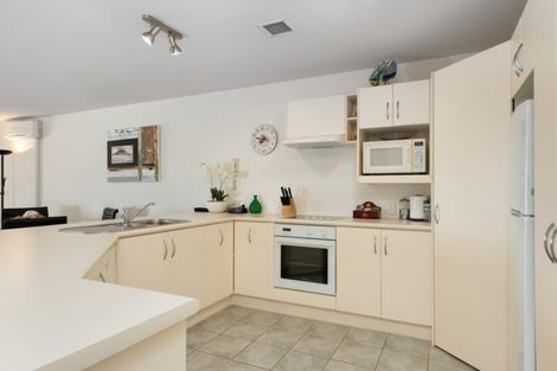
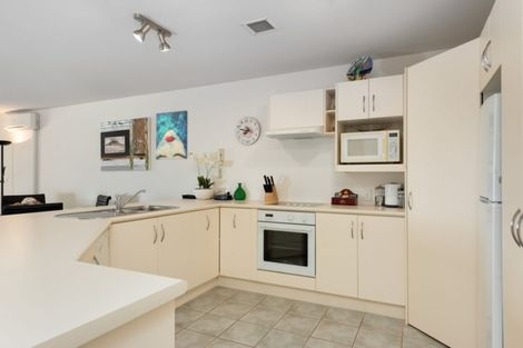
+ wall art (171, 136)
